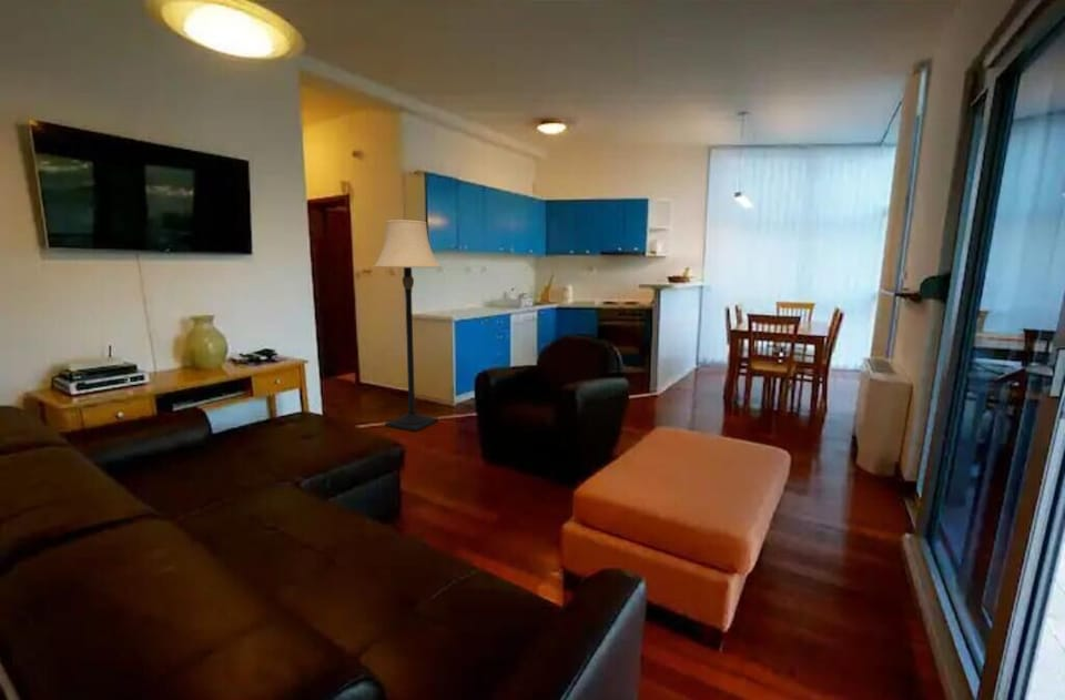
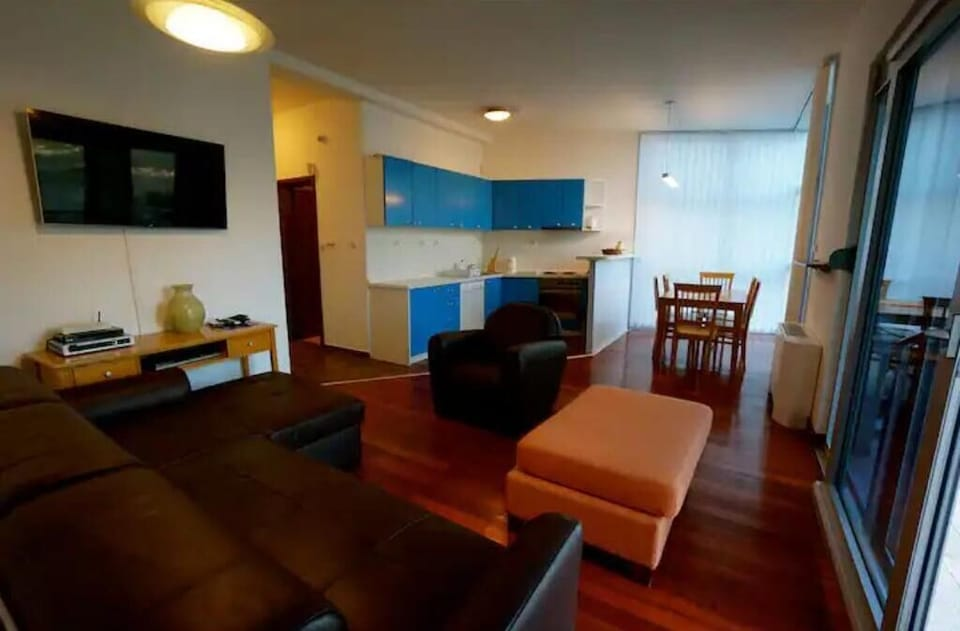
- lamp (409, 325)
